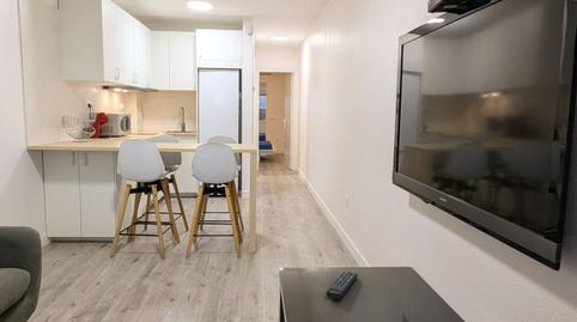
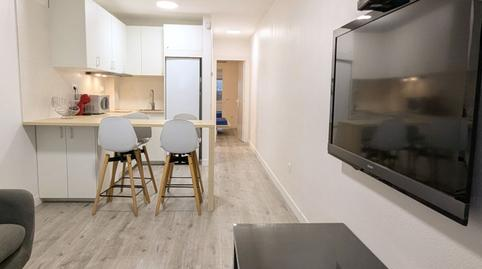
- remote control (342, 284)
